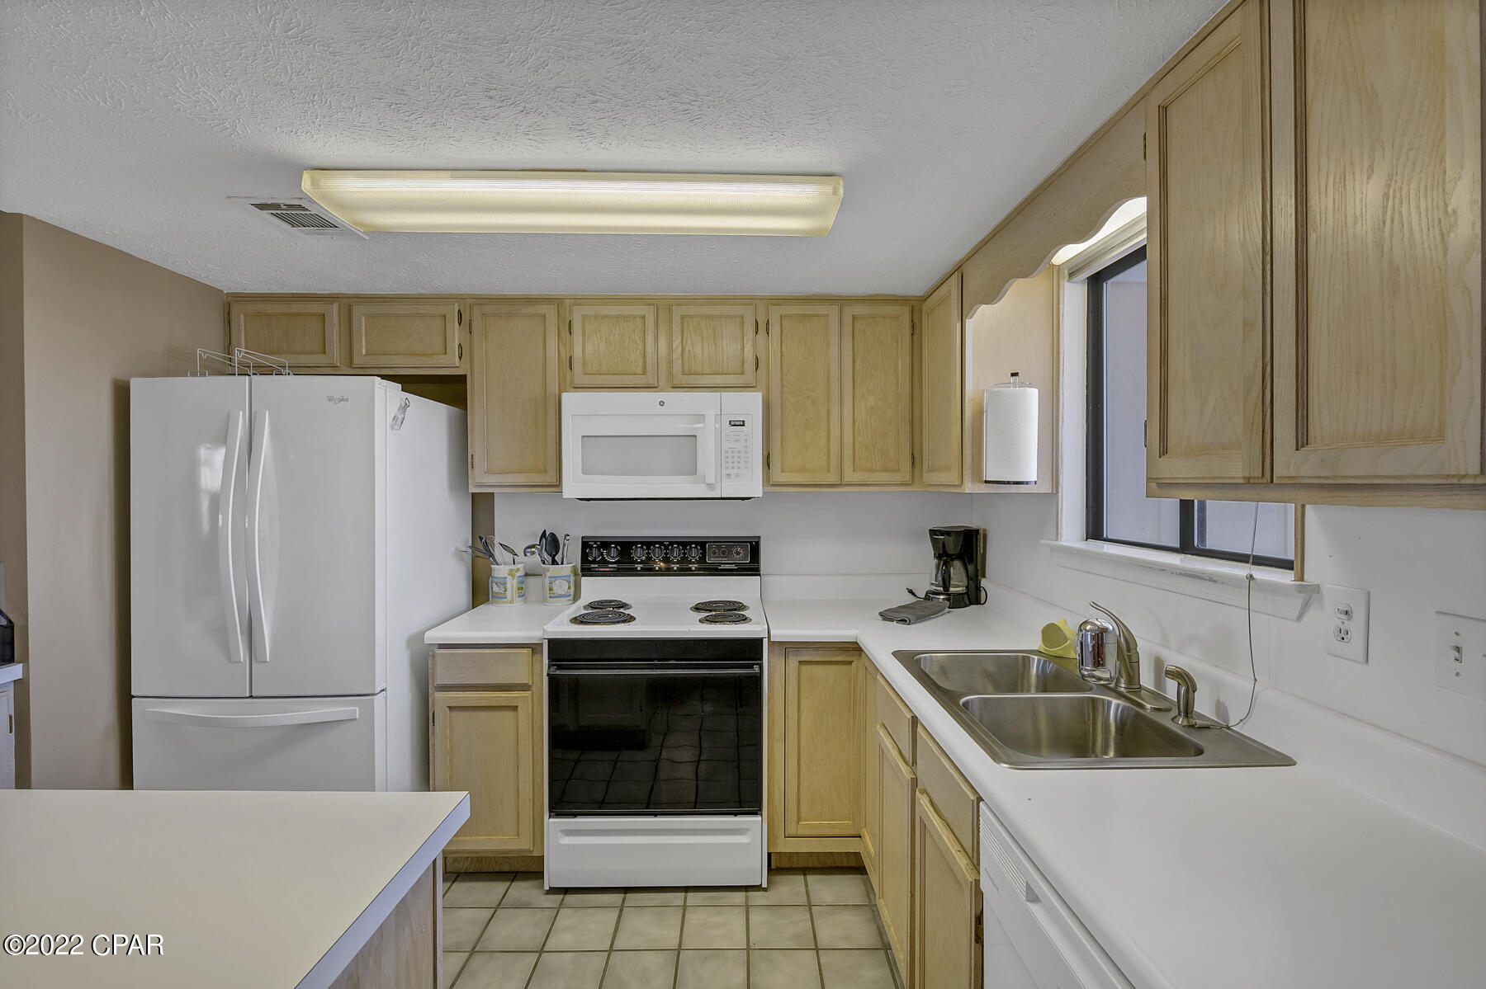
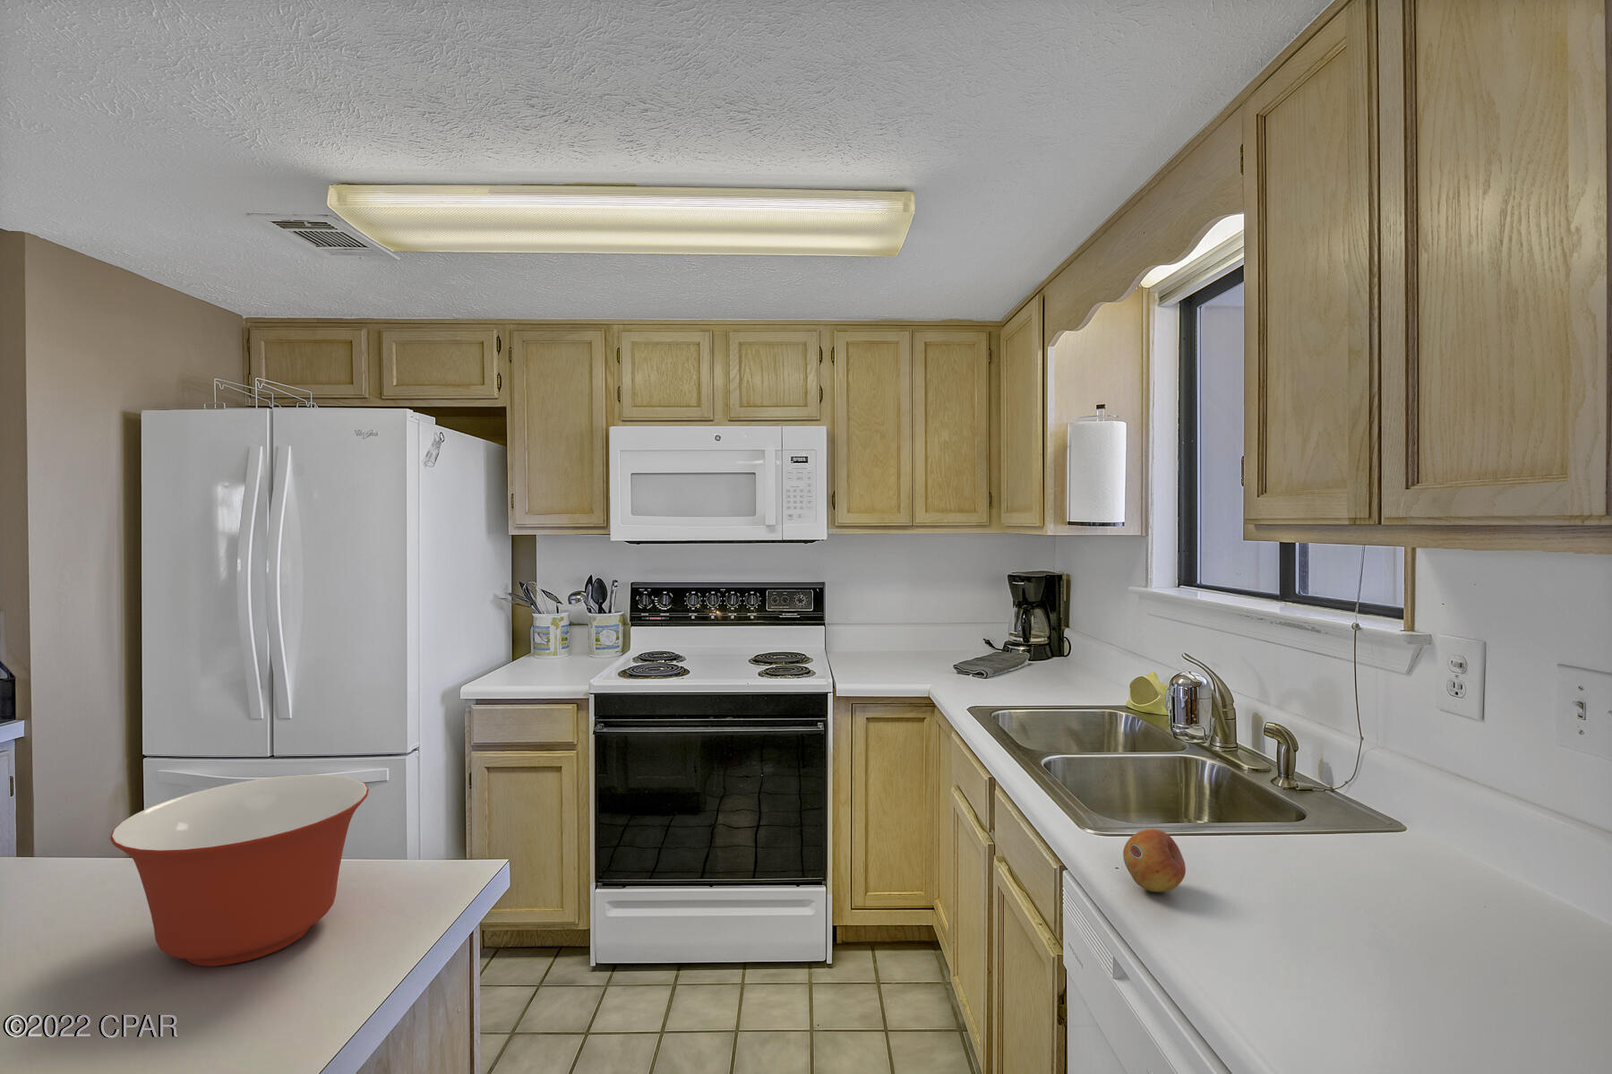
+ mixing bowl (249, 871)
+ fruit (1153, 859)
